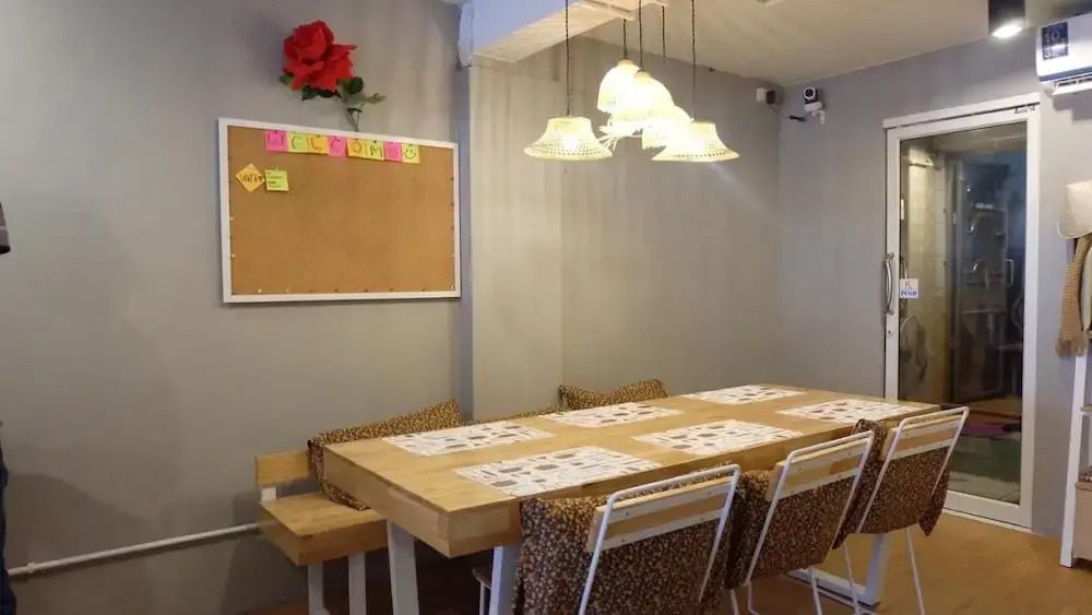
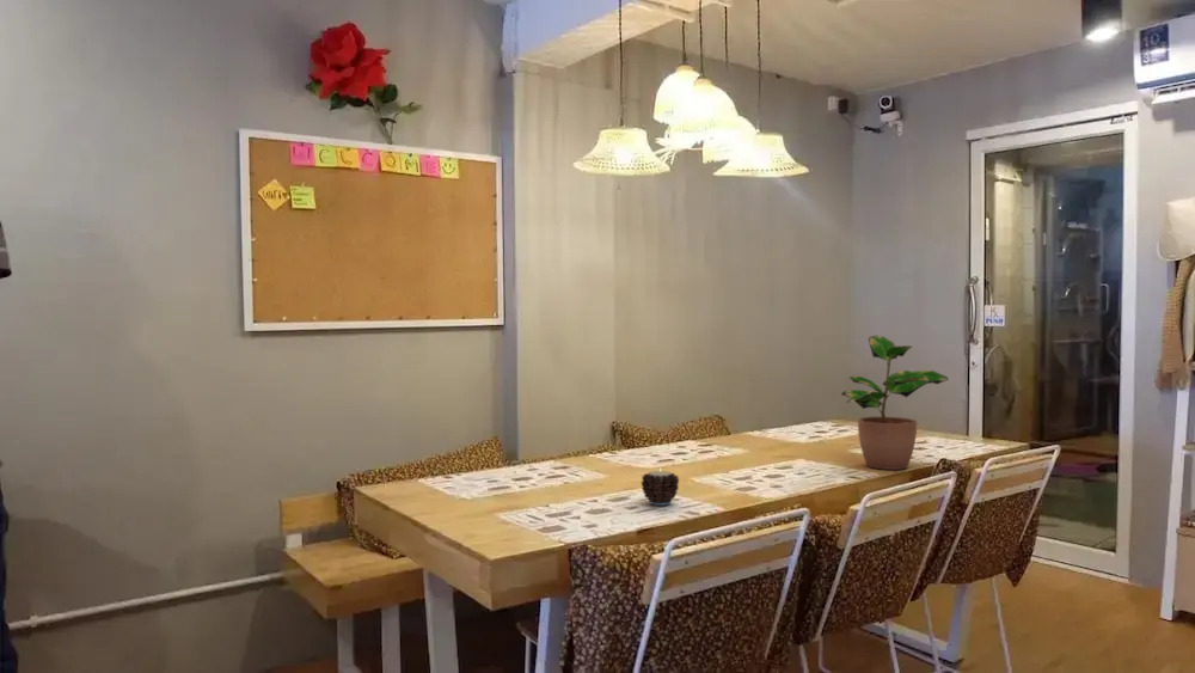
+ candle (660, 484)
+ potted plant (885, 399)
